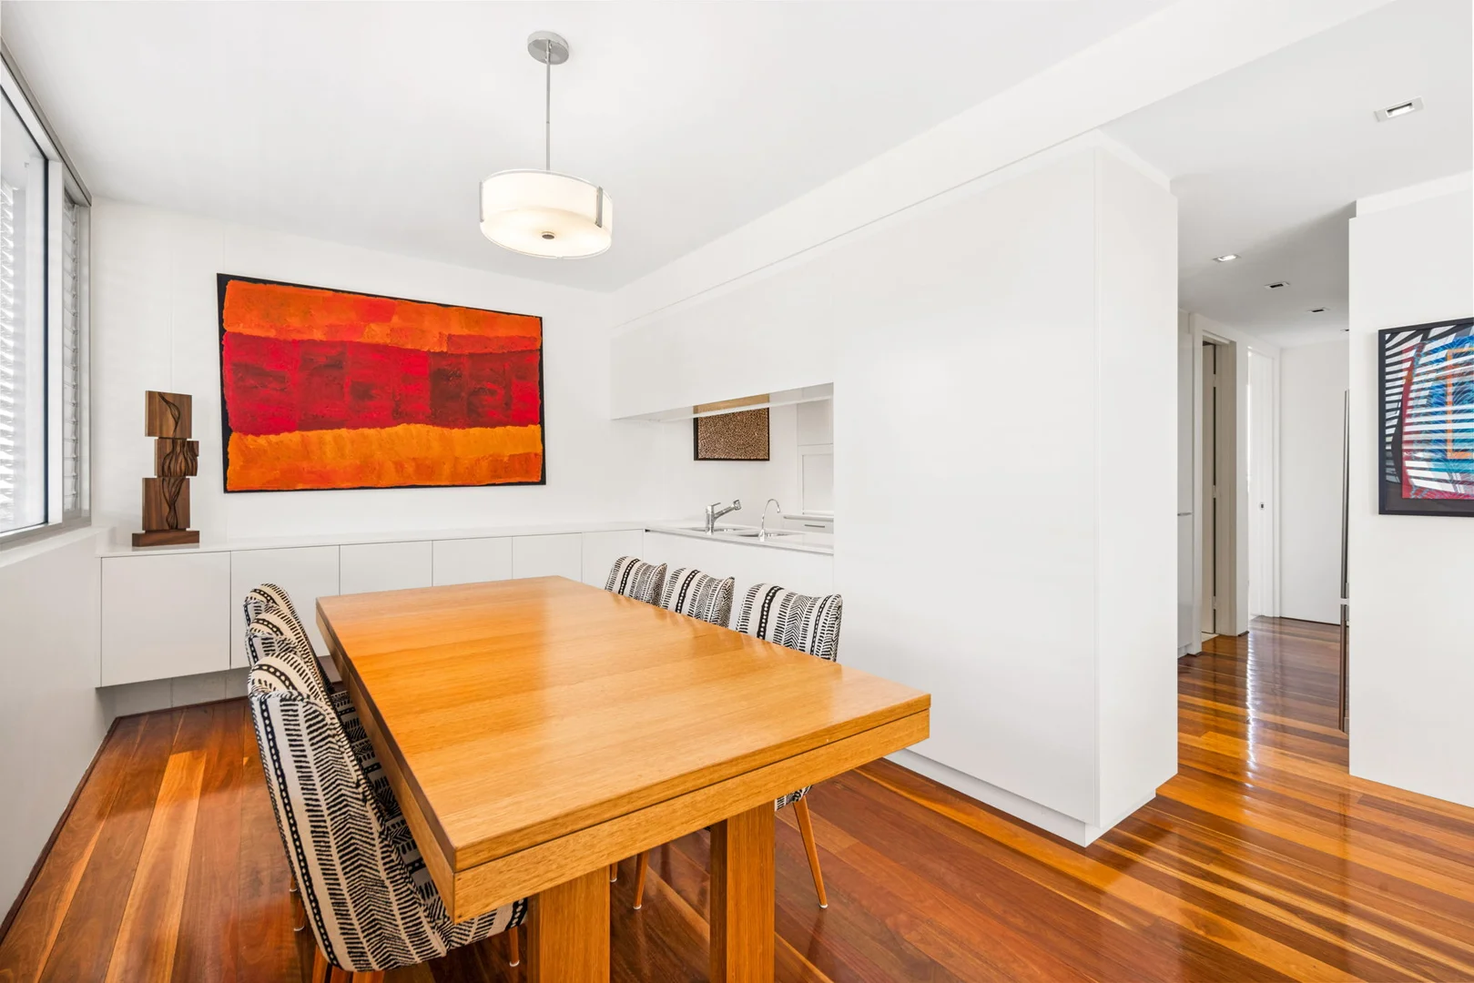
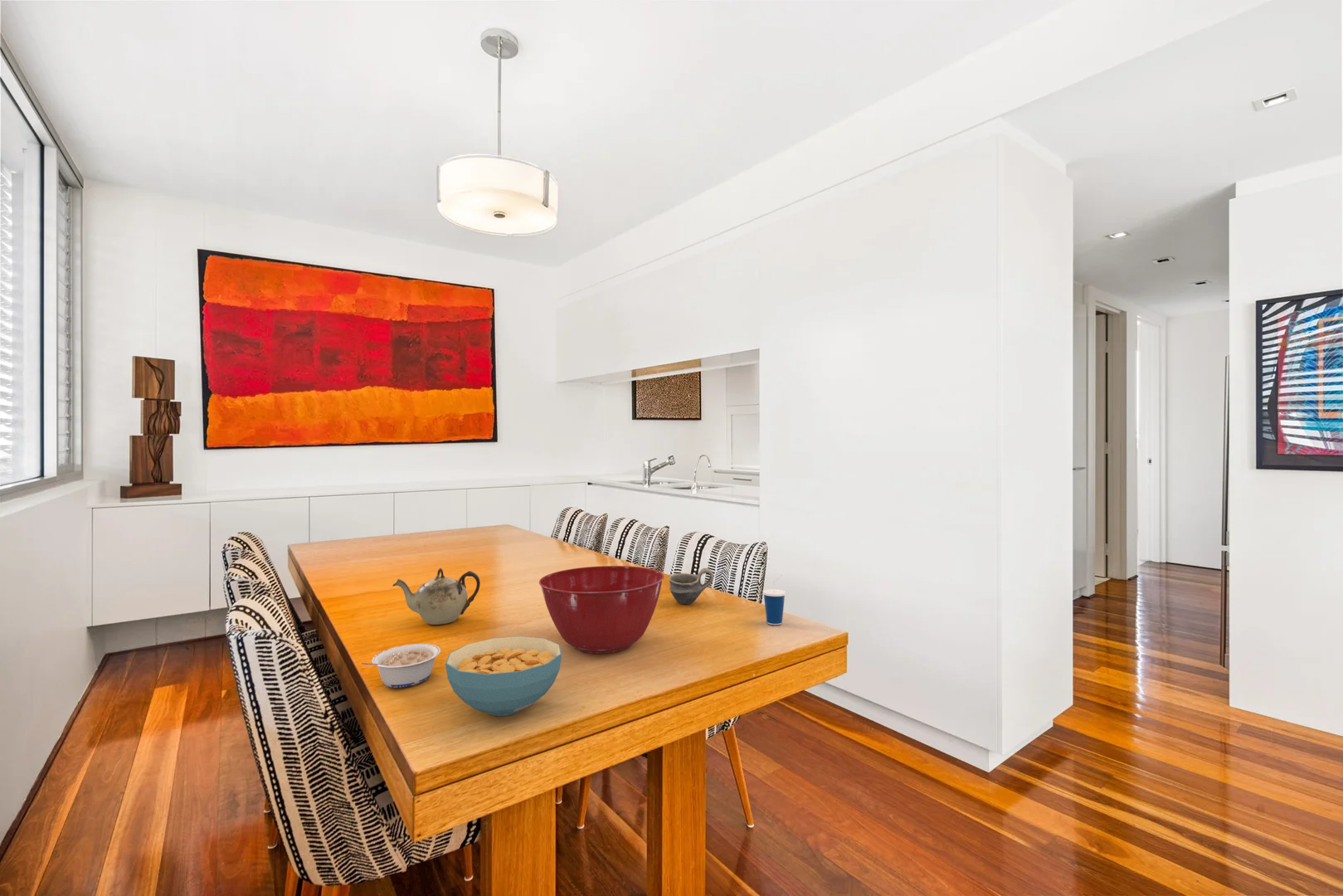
+ cup (774, 598)
+ teapot (436, 594)
+ cup (689, 586)
+ cereal bowl (505, 681)
+ legume (406, 665)
+ mixing bowl (602, 610)
